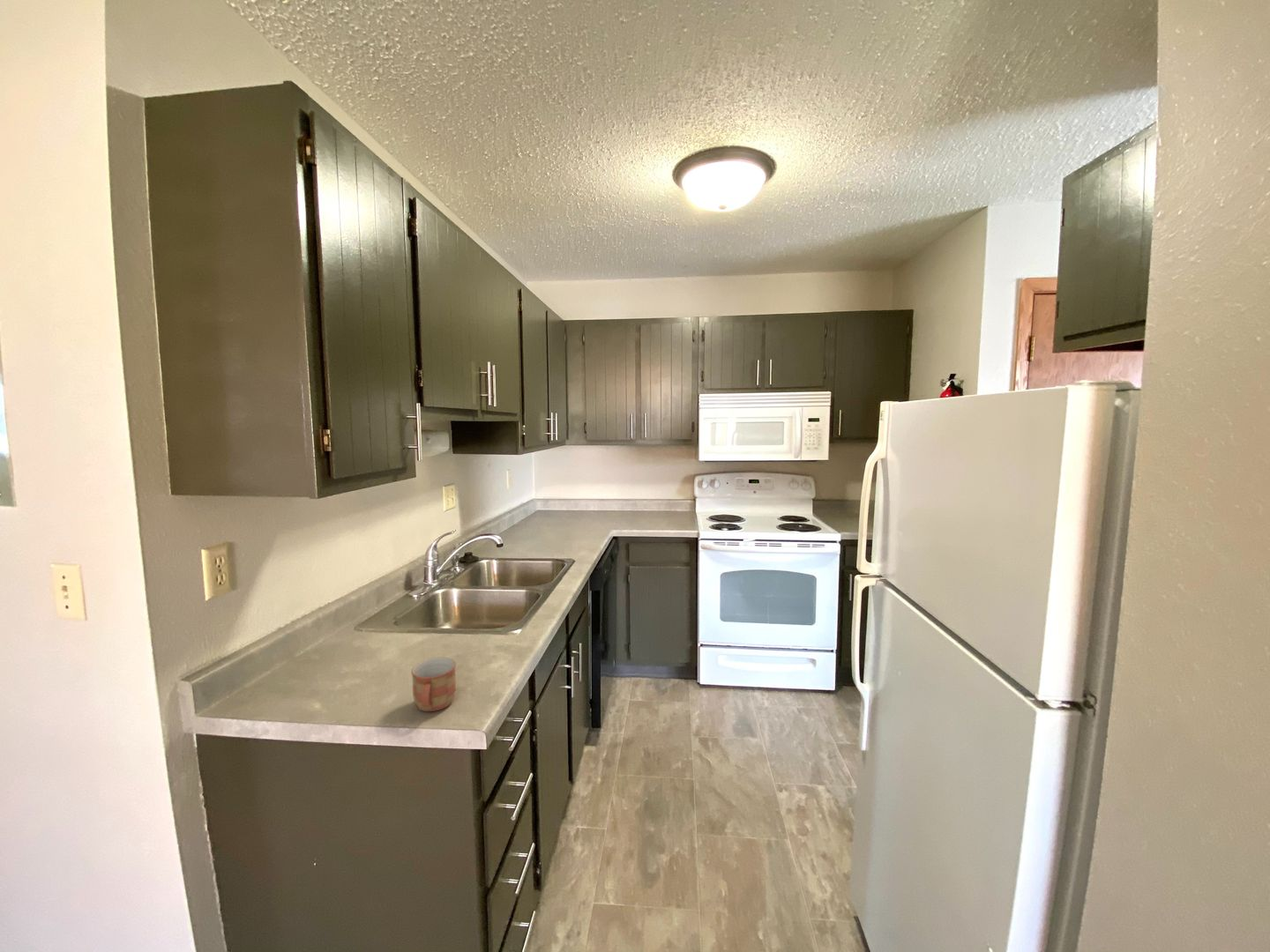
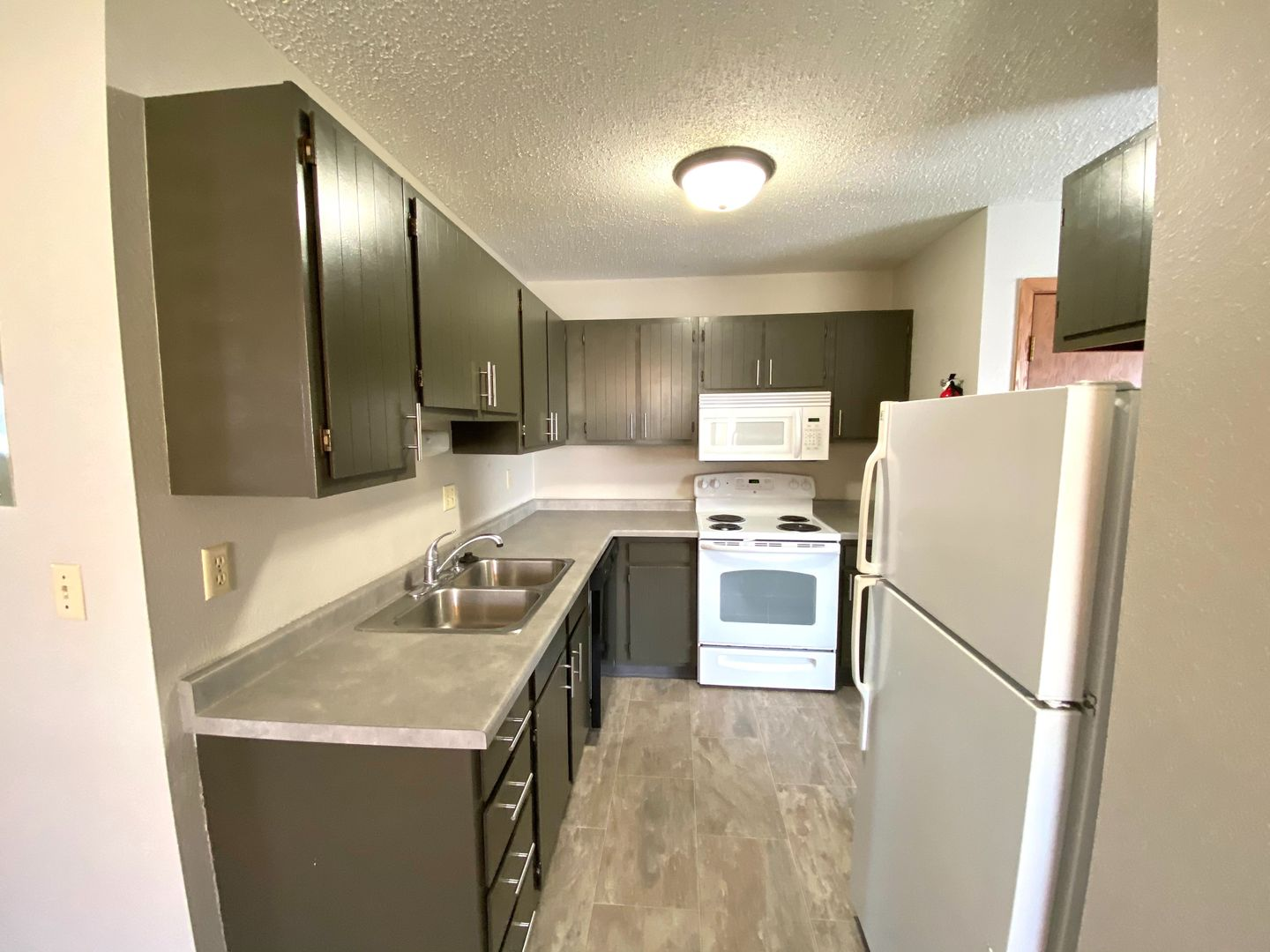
- mug (432, 688)
